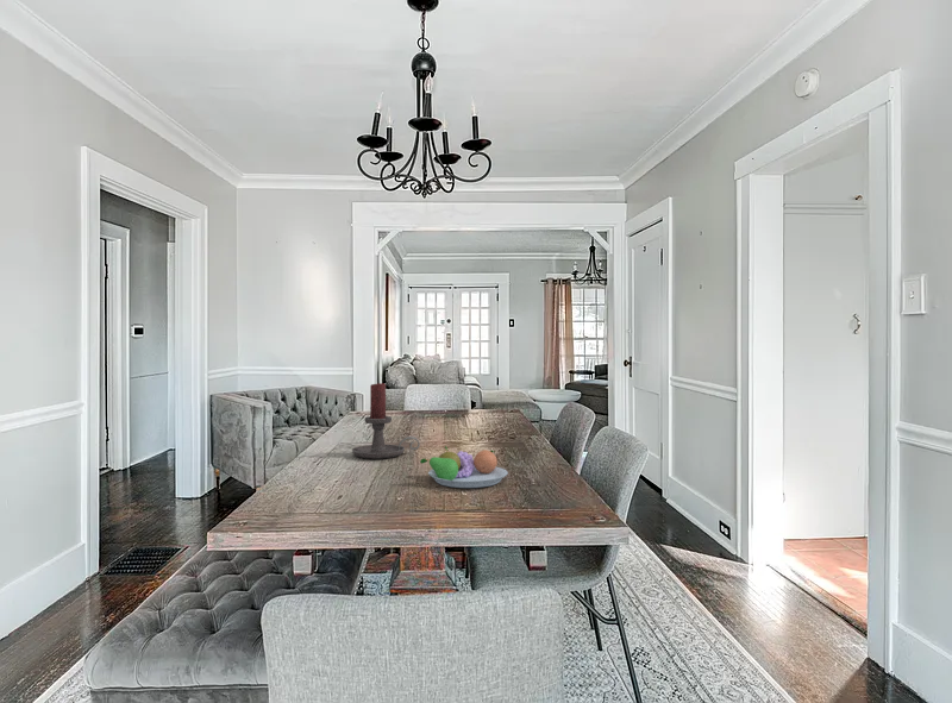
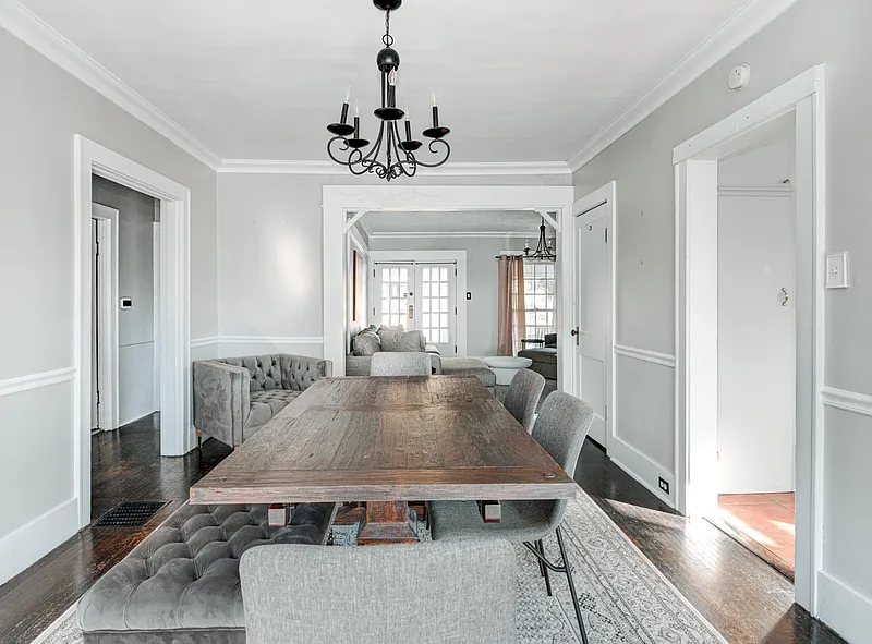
- candle holder (386, 418)
- fruit bowl (464, 464)
